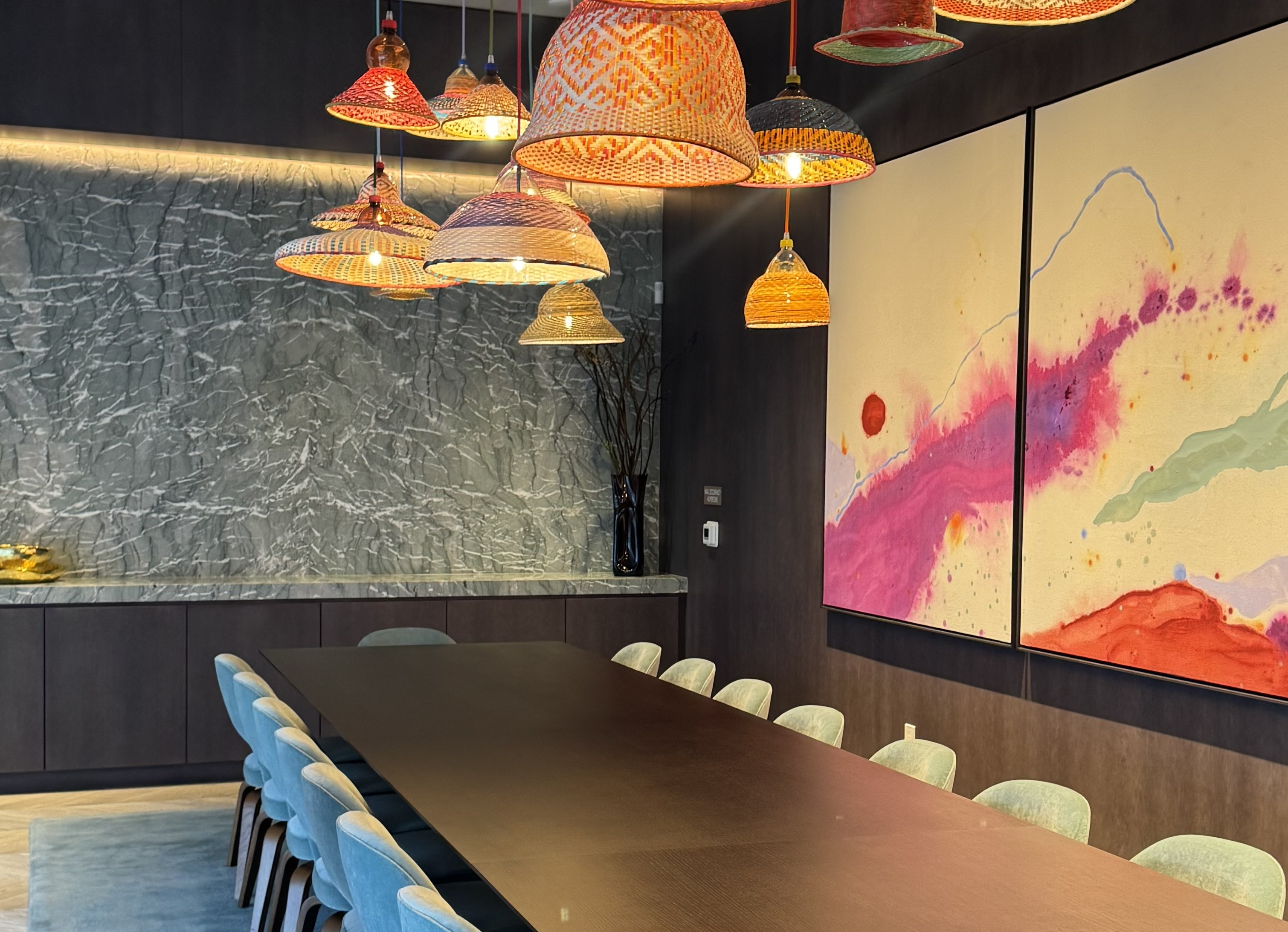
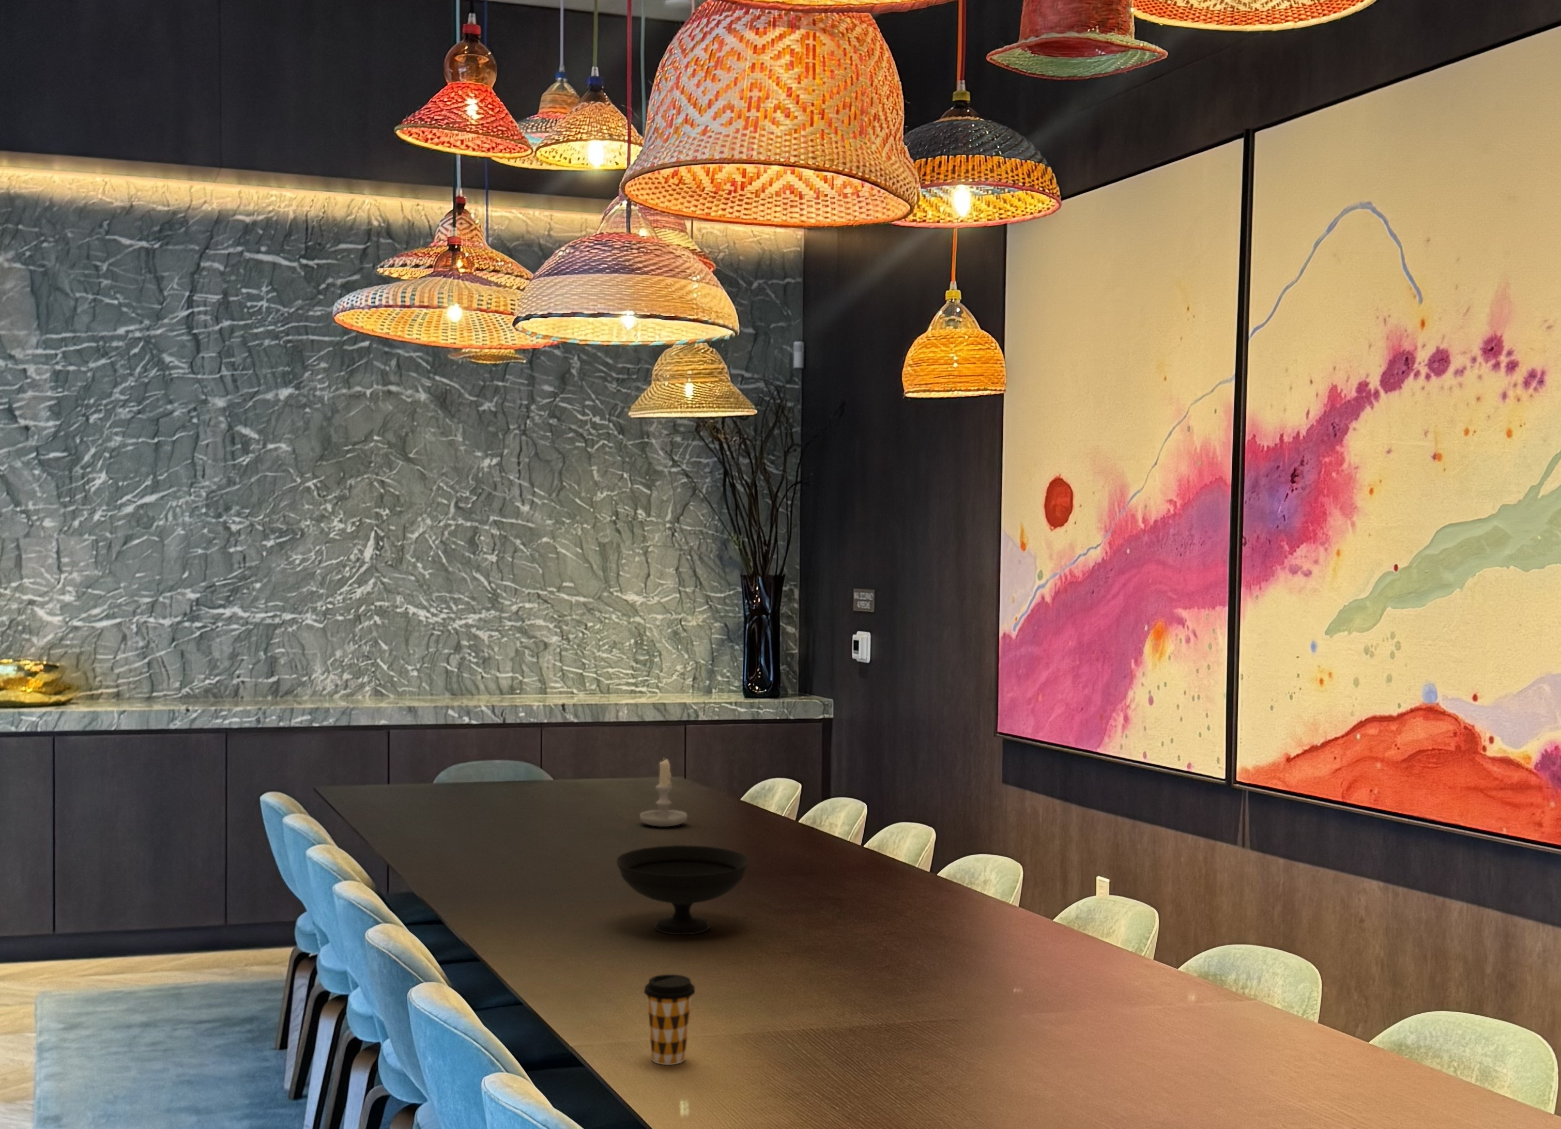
+ candle (664, 791)
+ coffee cup (669, 1020)
+ bowl (682, 893)
